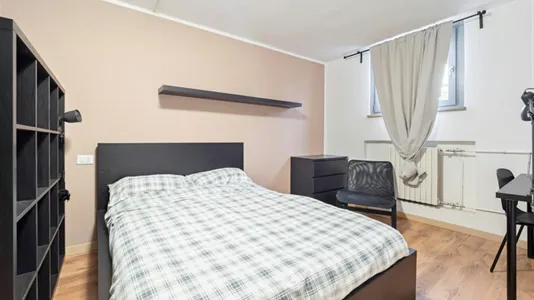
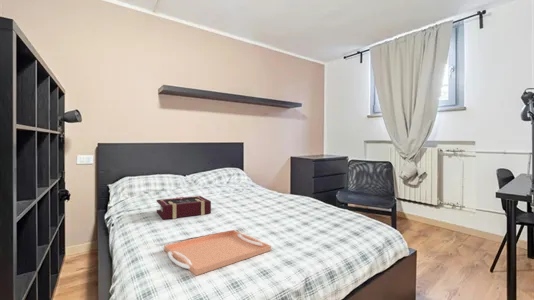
+ serving tray (217, 247)
+ book (183, 205)
